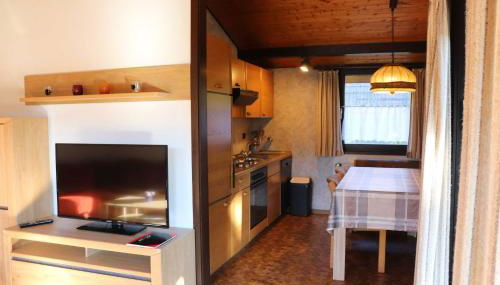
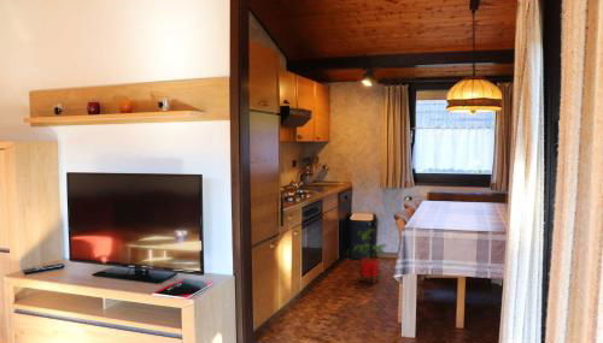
+ house plant (368, 256)
